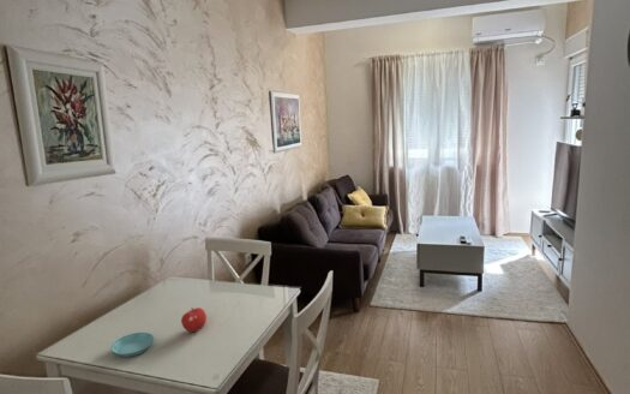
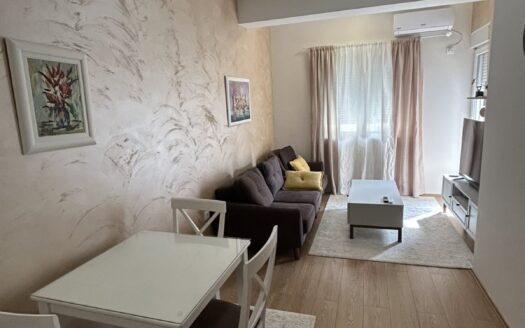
- saucer (133, 345)
- fruit (193, 318)
